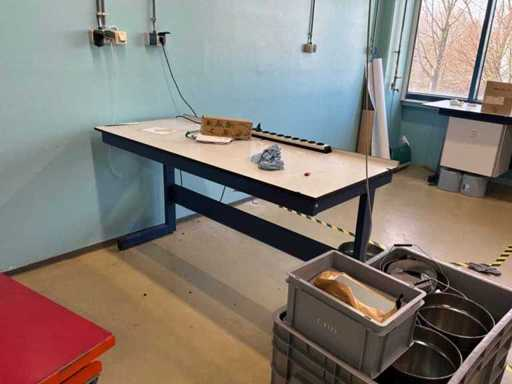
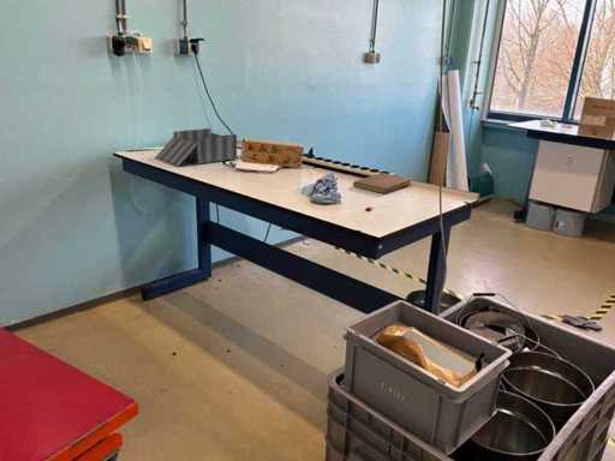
+ desk organizer (196, 145)
+ notebook (382, 182)
